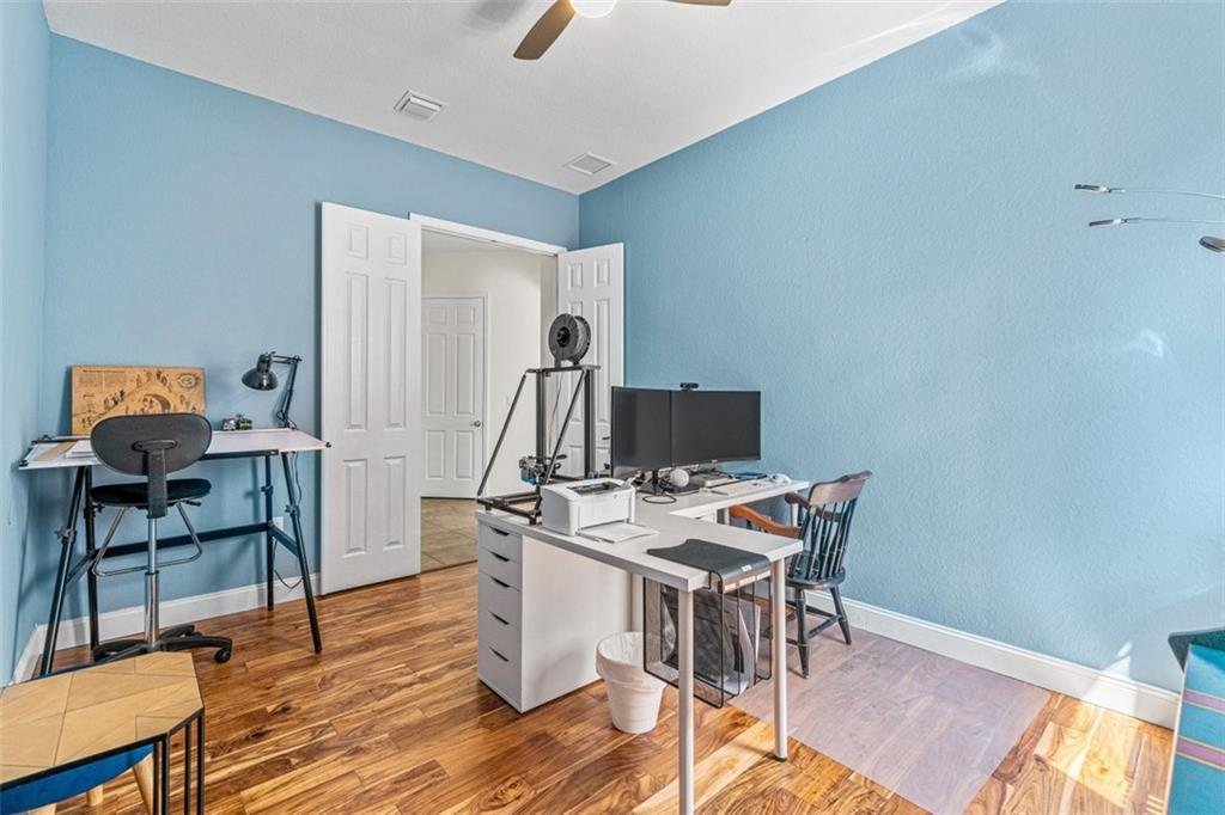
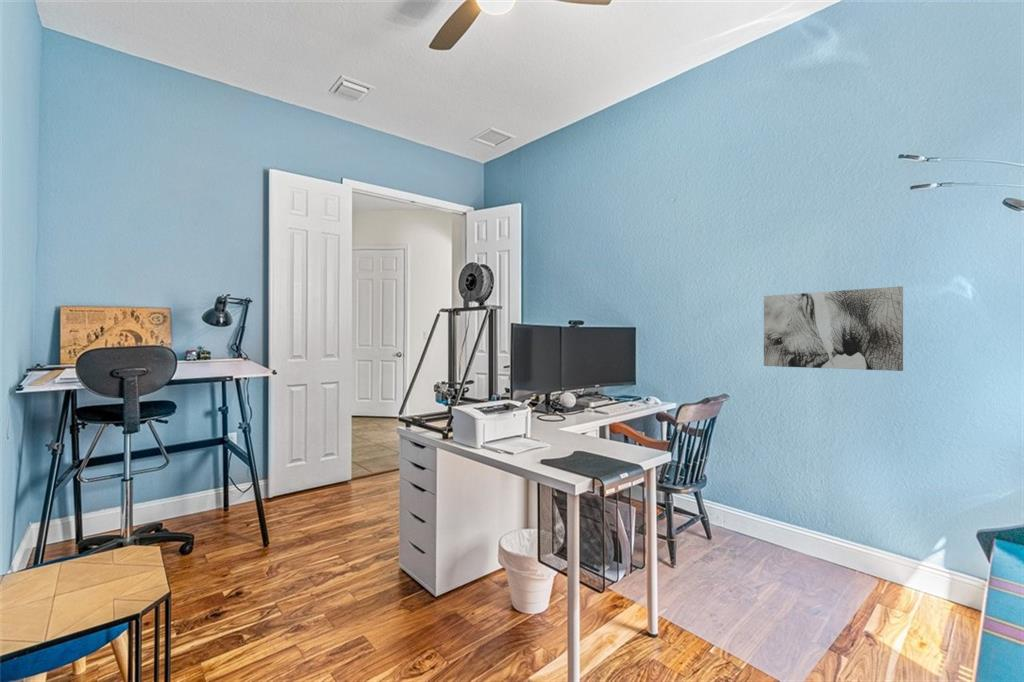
+ wall art (827, 330)
